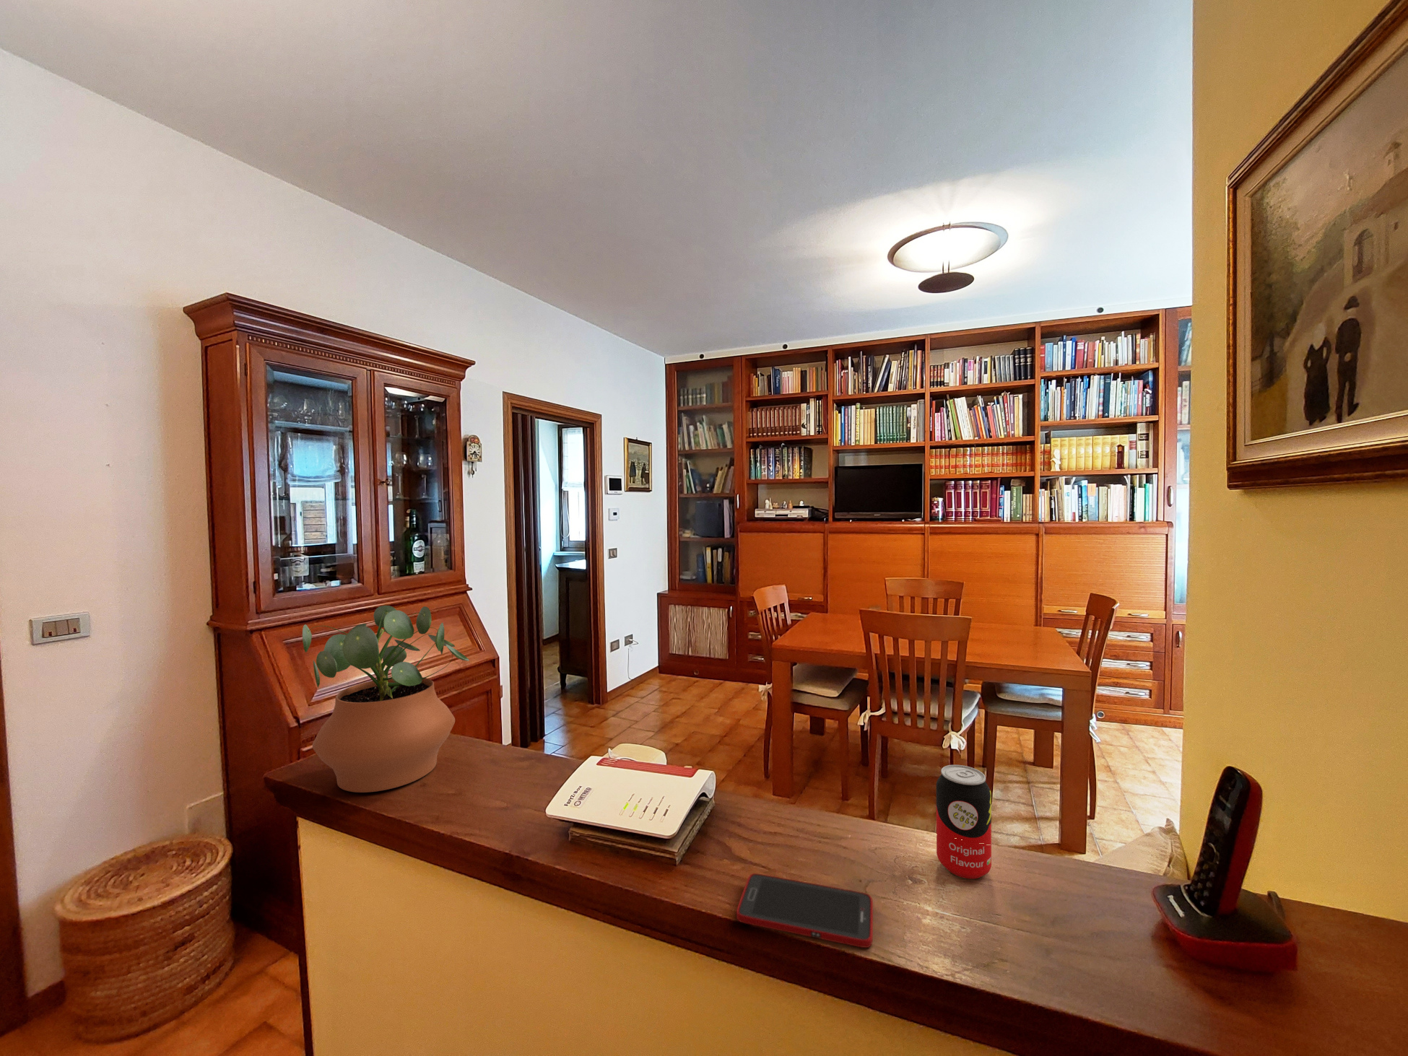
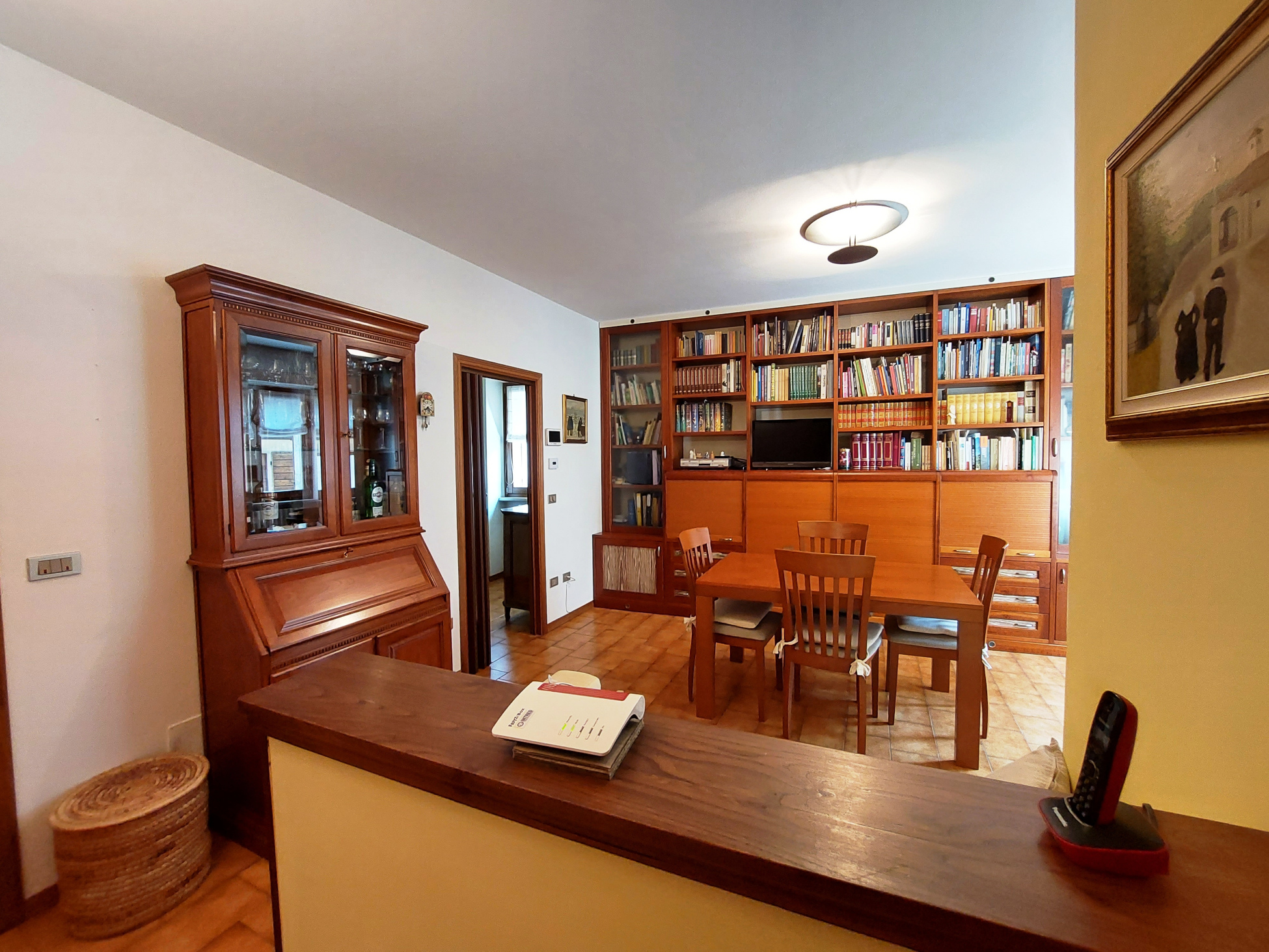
- potted plant (398, 684)
- cell phone (806, 908)
- beverage can (963, 820)
